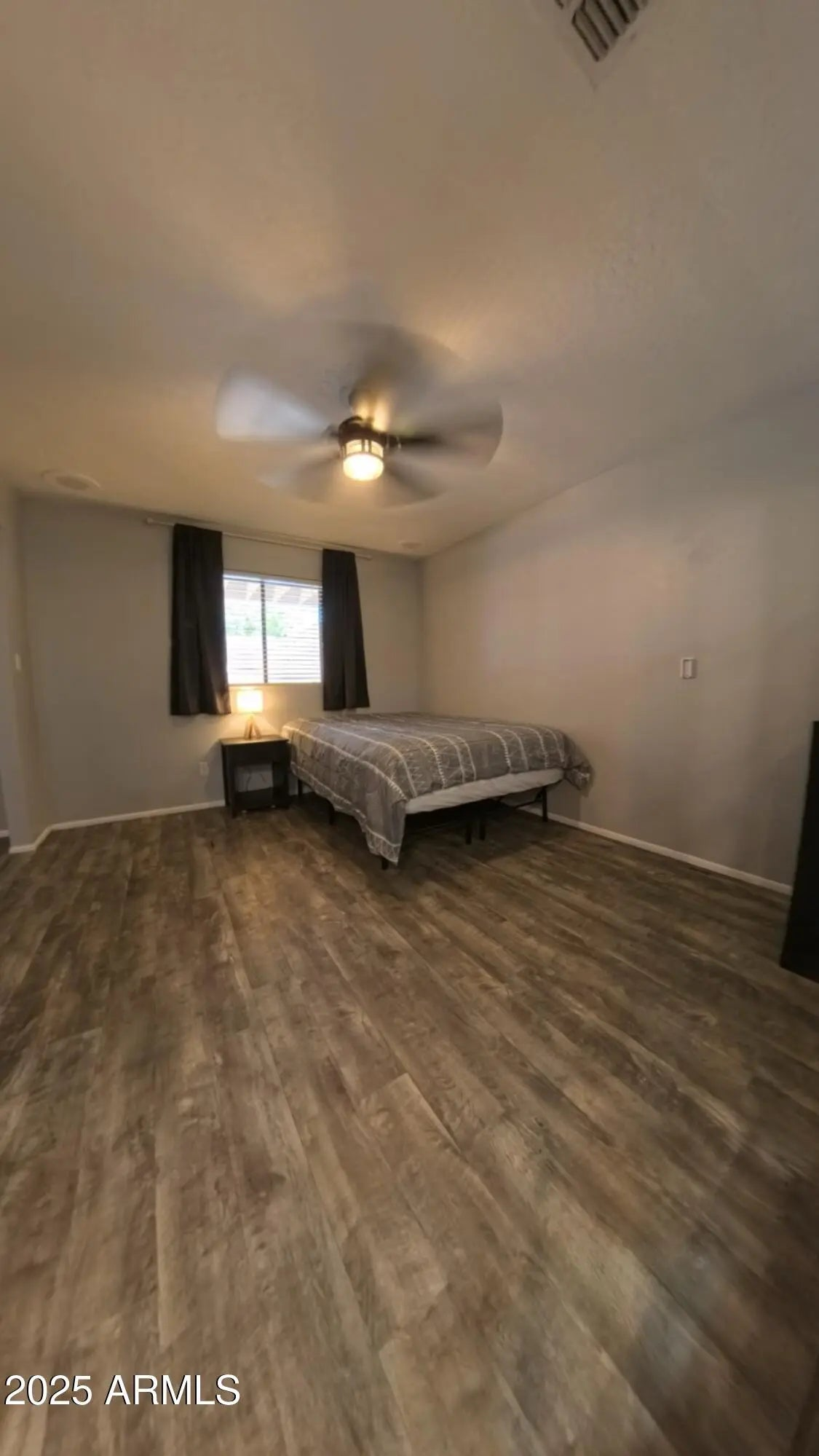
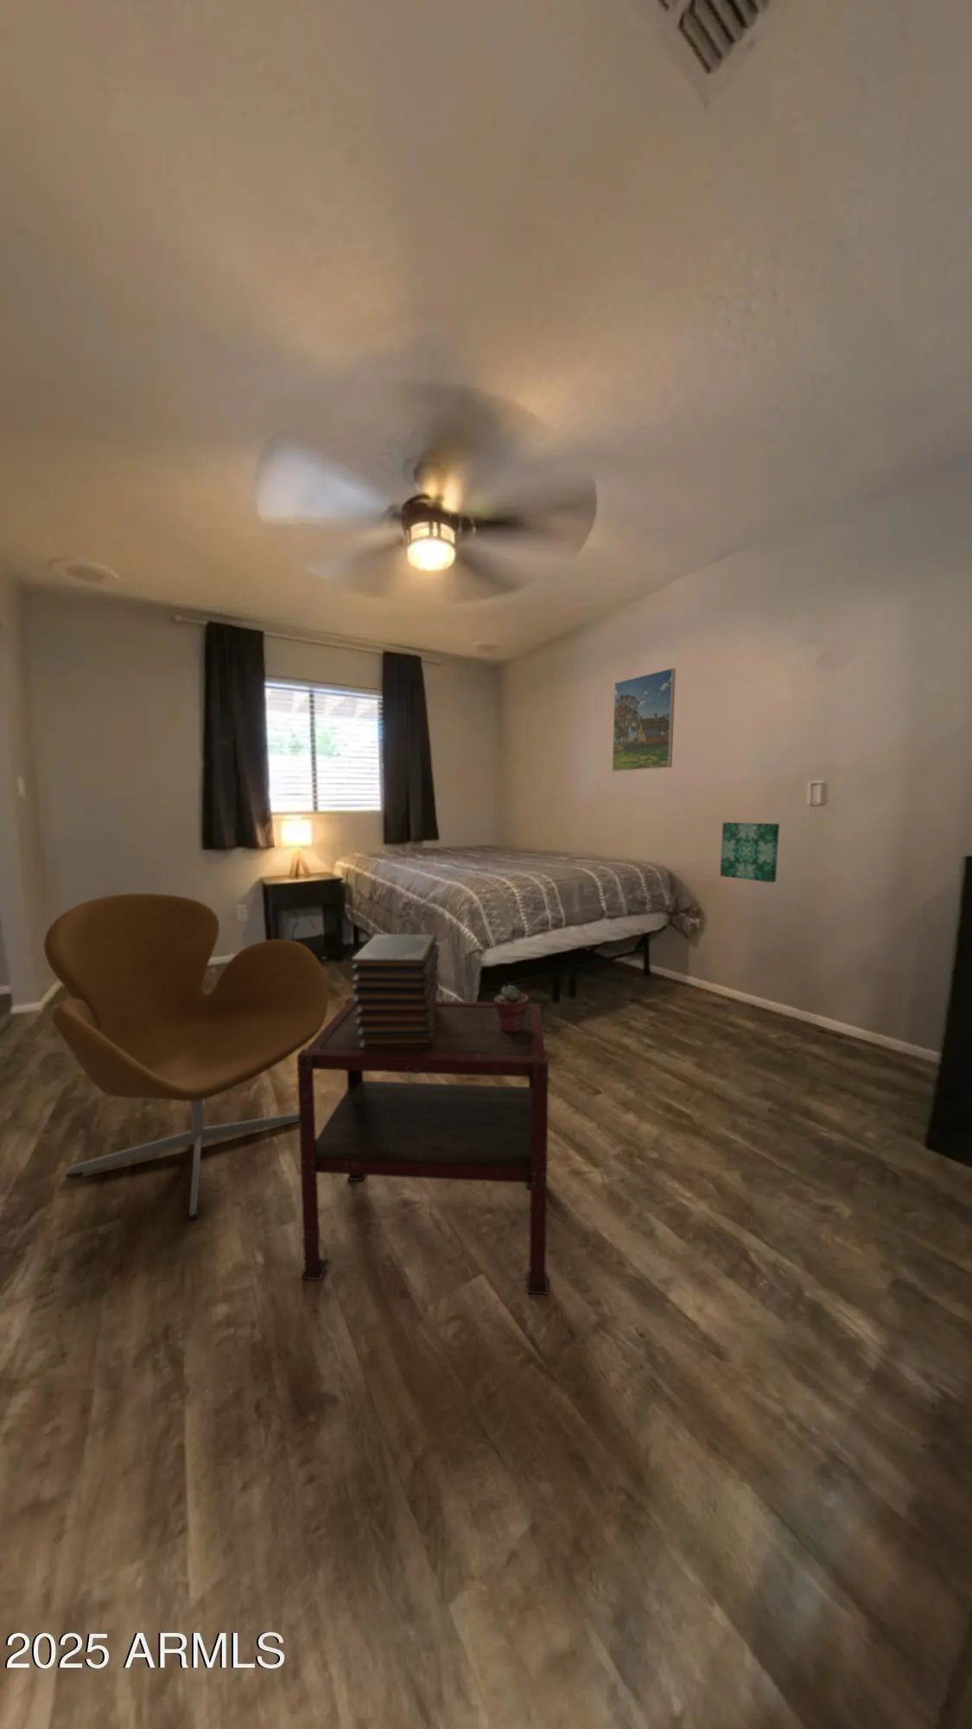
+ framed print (641, 723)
+ potted succulent (512, 1005)
+ wall art (748, 851)
+ book stack (399, 983)
+ side table (434, 1126)
+ armchair (186, 1026)
